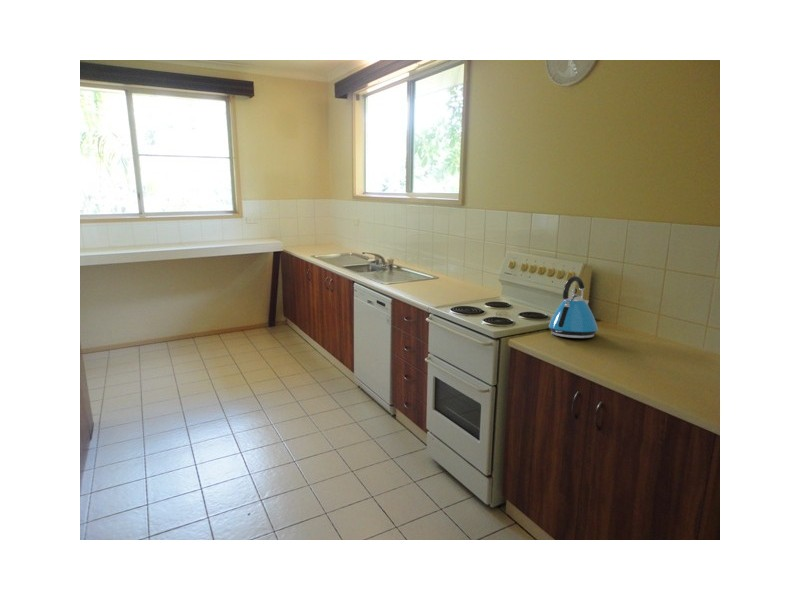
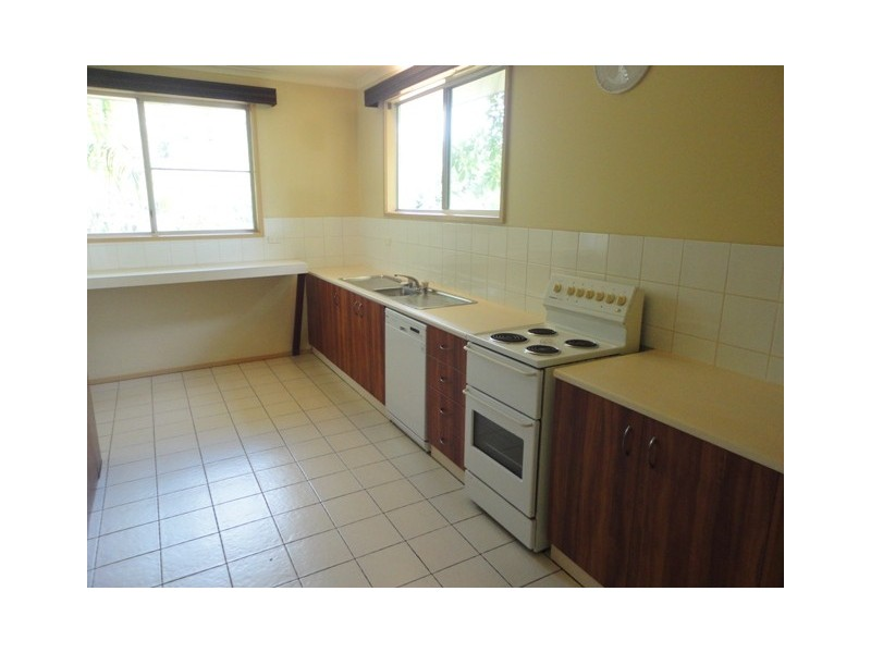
- kettle (573, 305)
